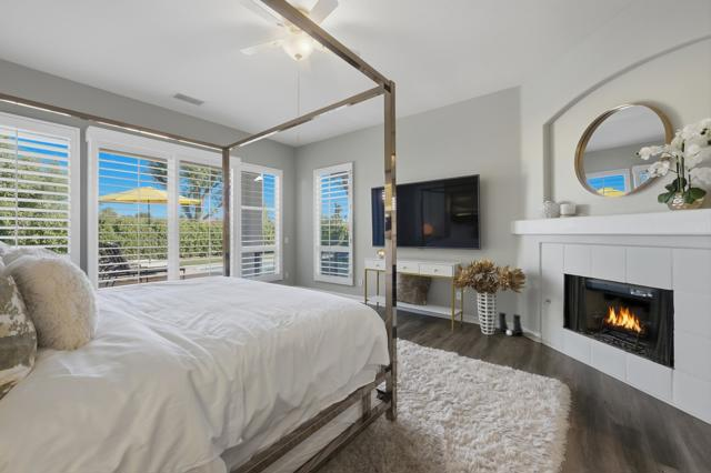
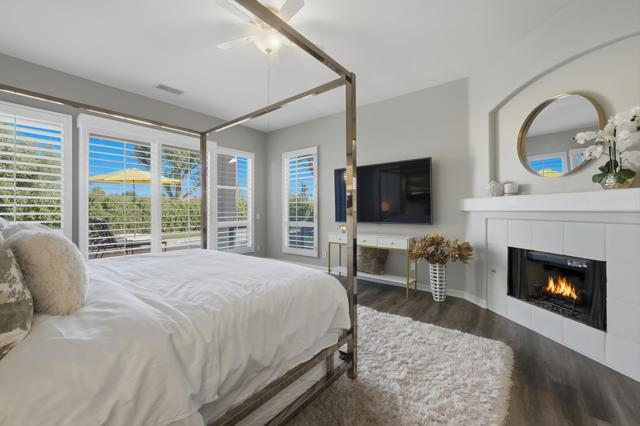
- boots (513, 322)
